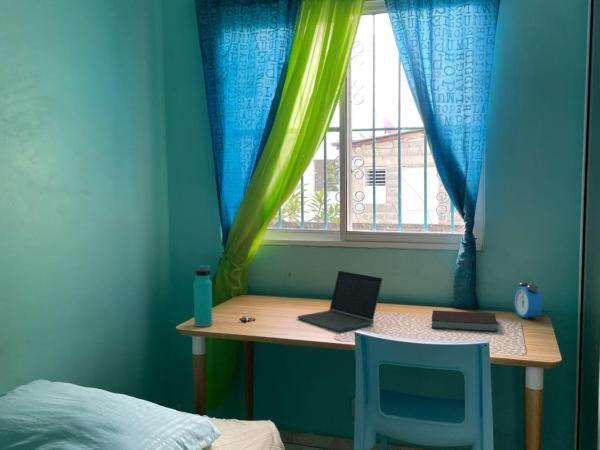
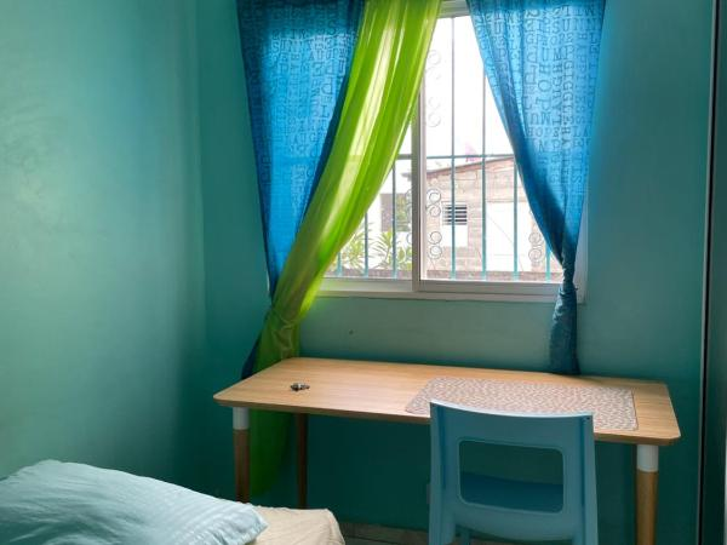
- water bottle (202, 295)
- alarm clock (527, 299)
- notebook (463, 320)
- laptop computer (339, 298)
